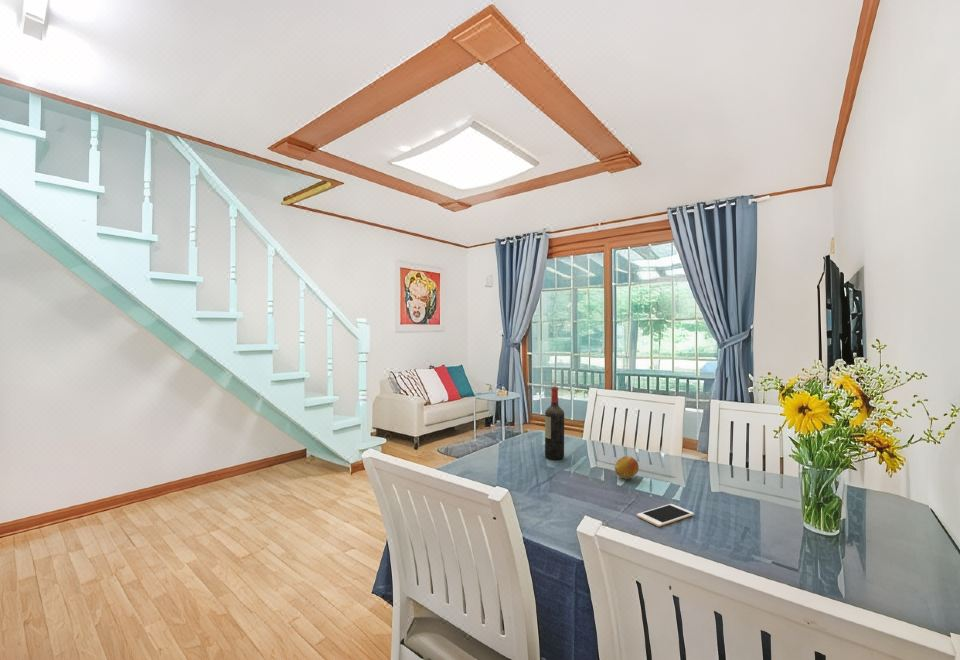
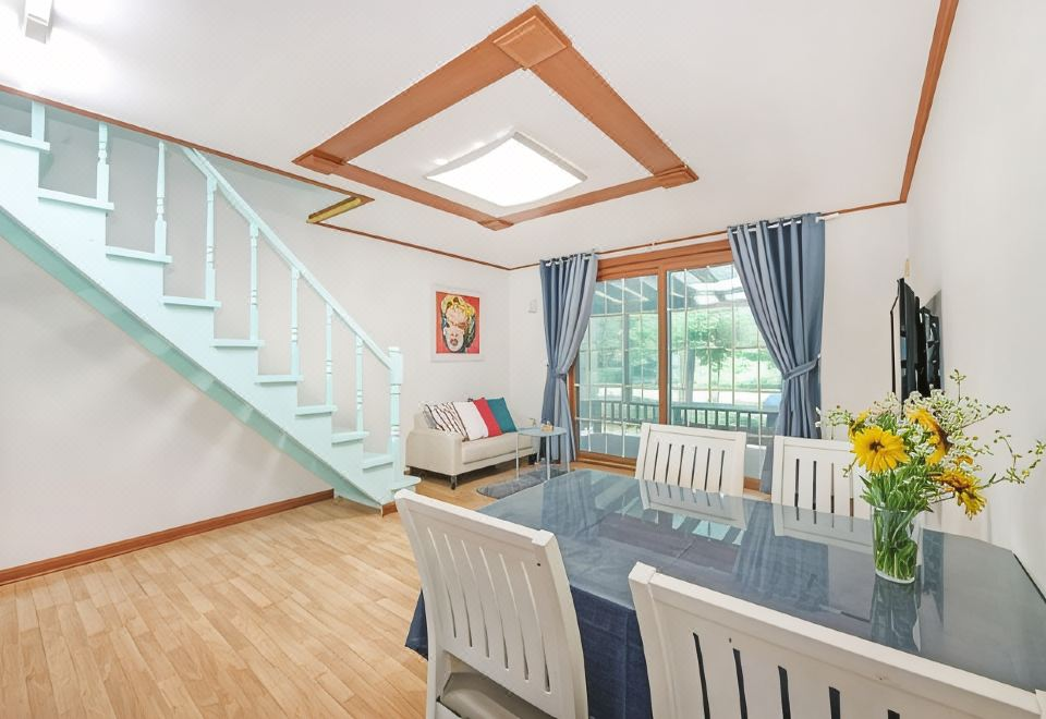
- cell phone (665, 514)
- wine bottle (554, 421)
- fruit (626, 467)
